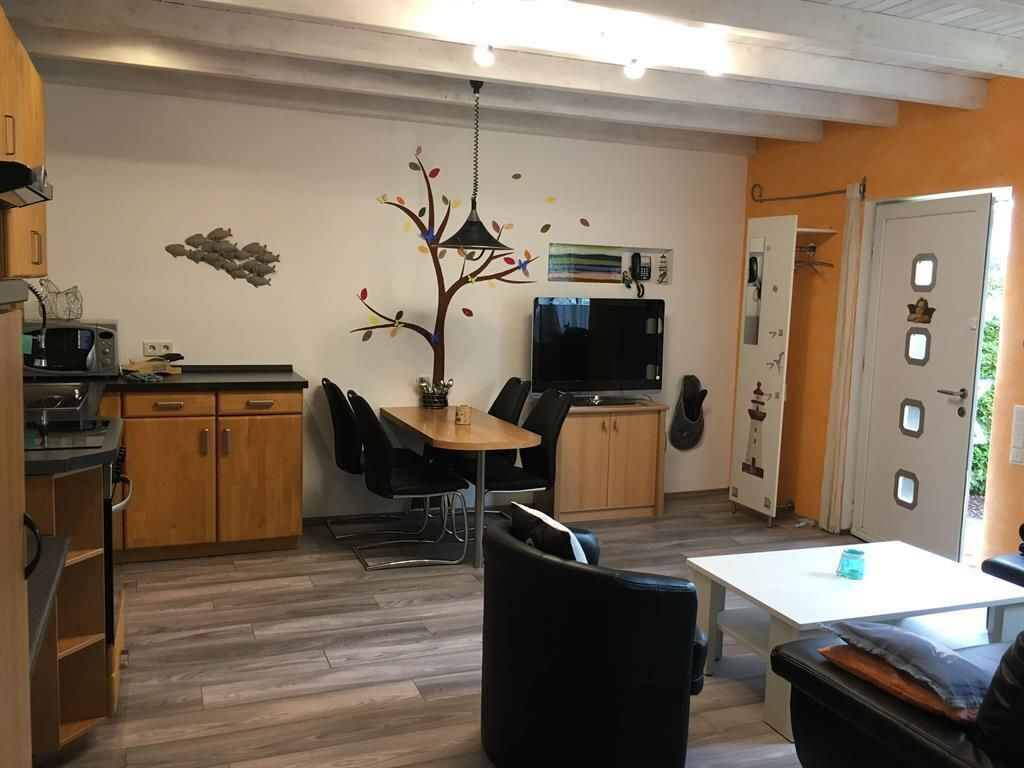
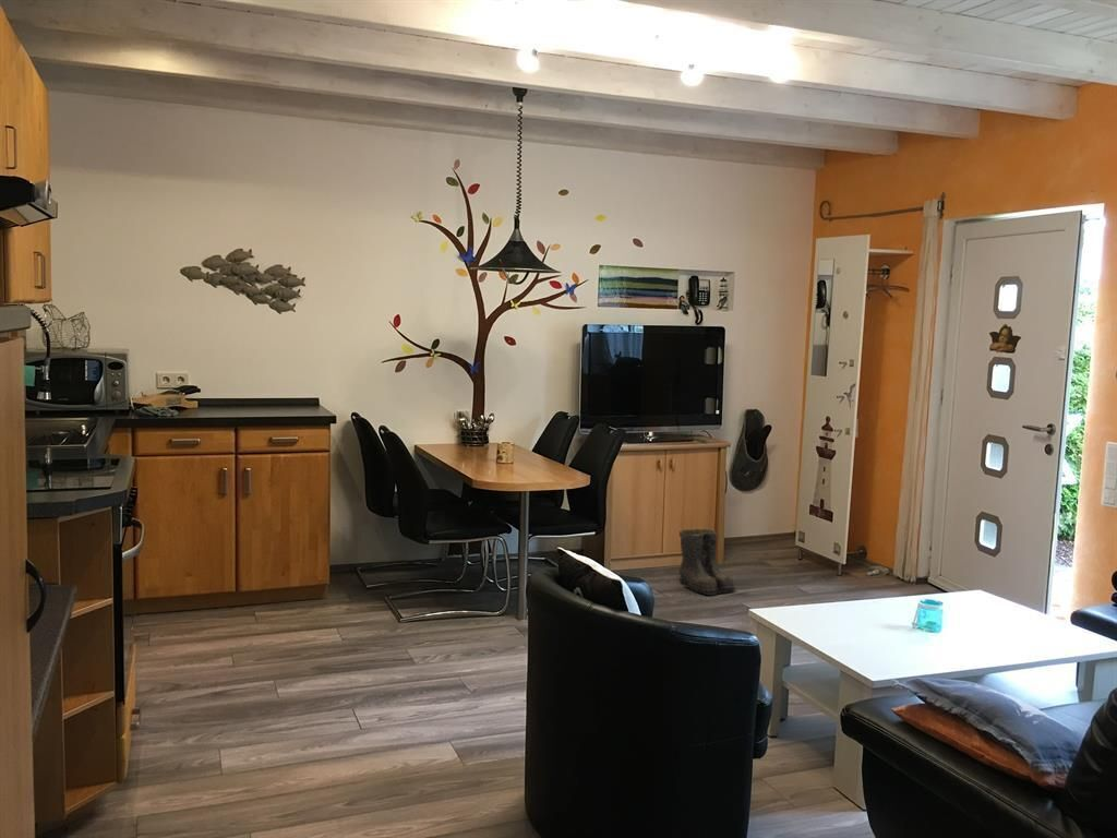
+ boots (705, 560)
